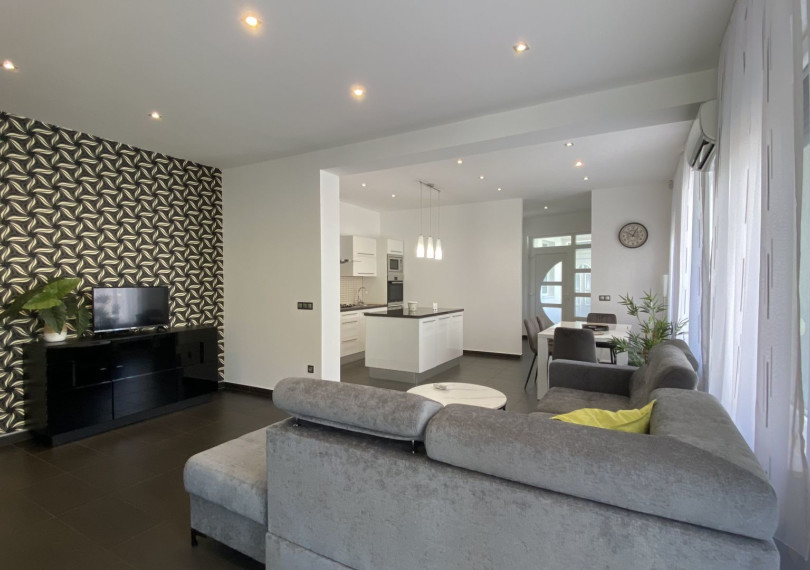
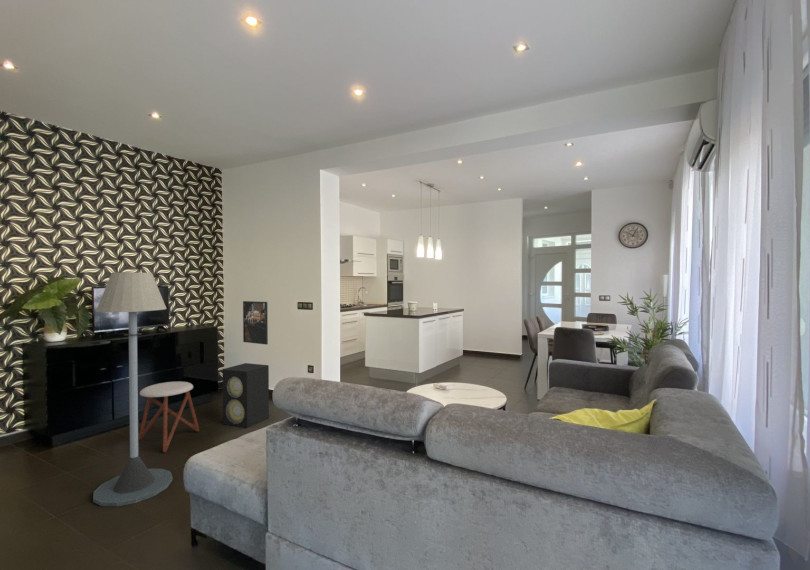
+ speaker (245, 394)
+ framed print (255, 322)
+ floor lamp (133, 380)
+ stool (172, 412)
